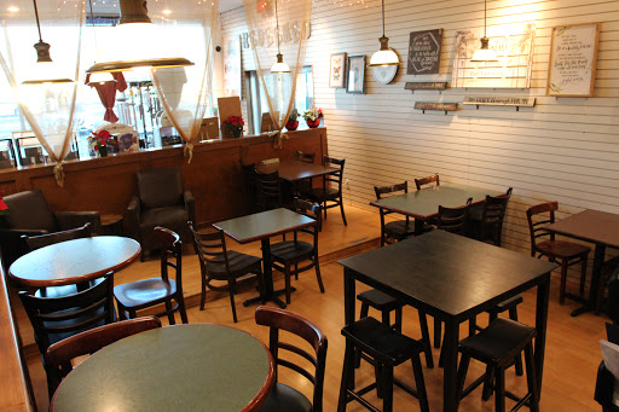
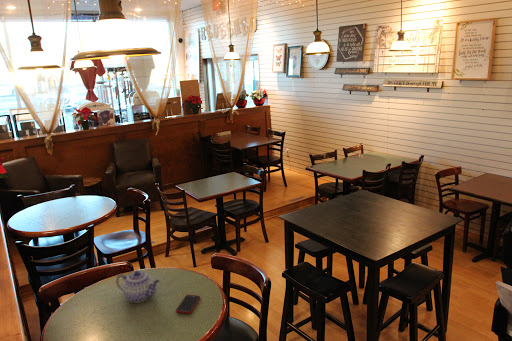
+ cell phone (188, 304)
+ teapot (137, 284)
